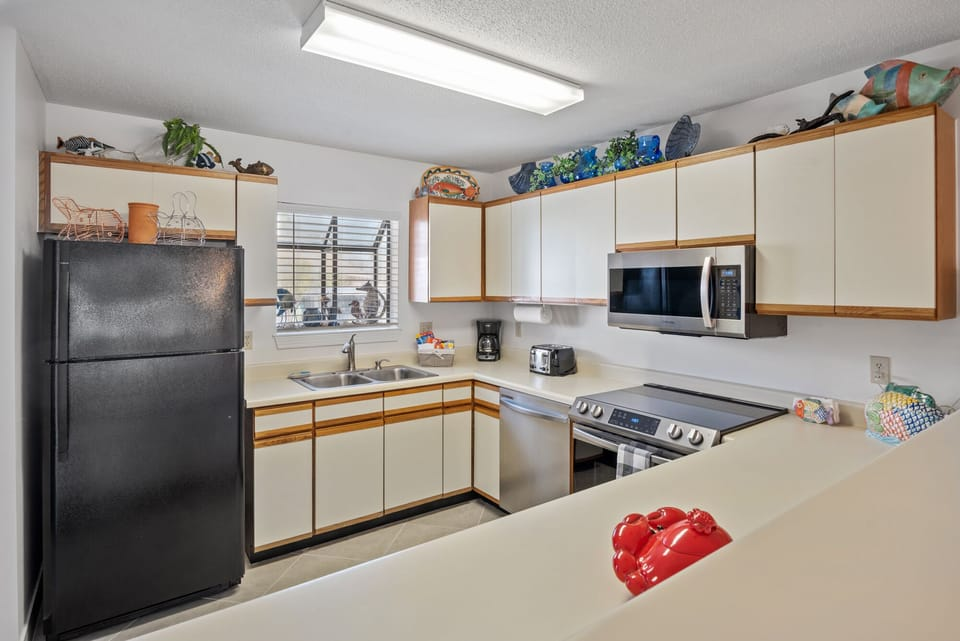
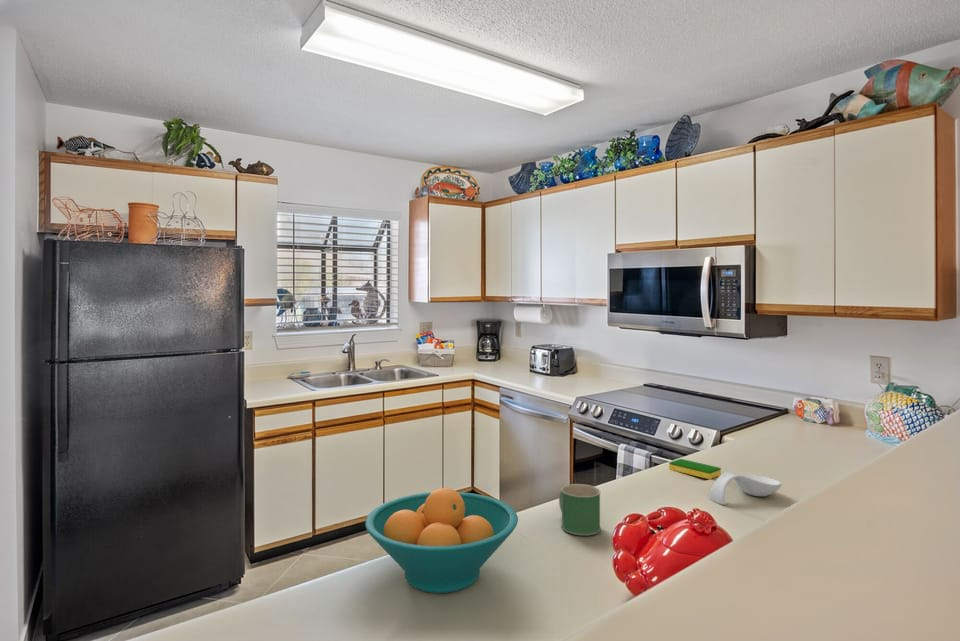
+ mug (576, 506)
+ spoon rest (744, 483)
+ fruit bowl (442, 532)
+ dish sponge (694, 468)
